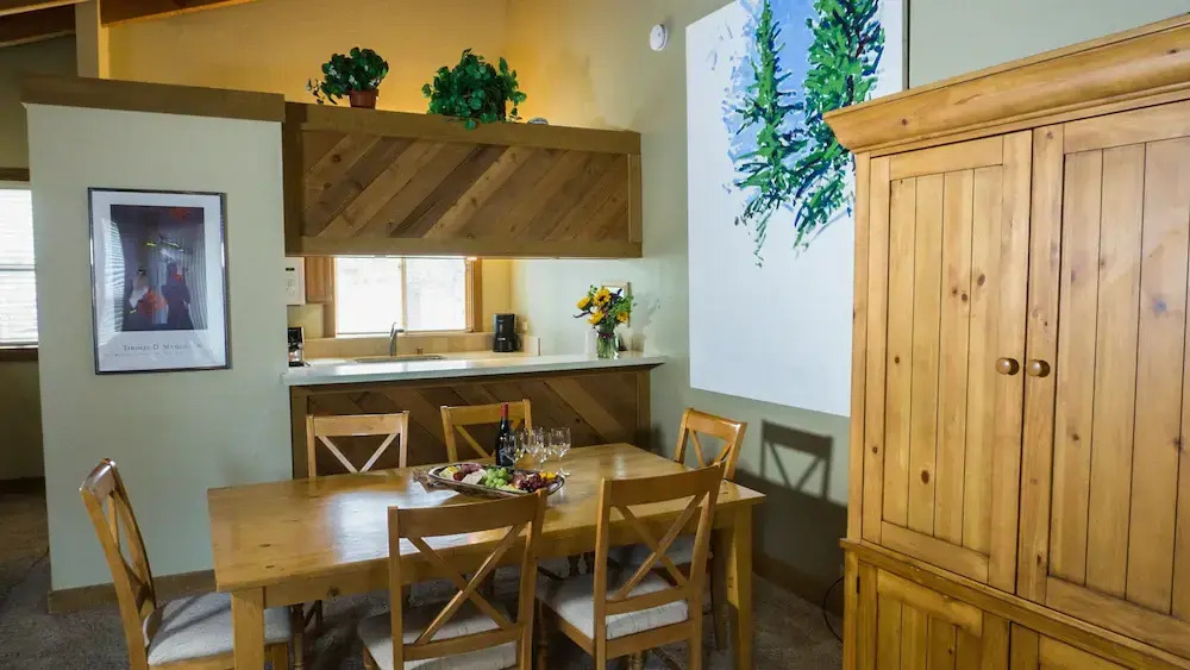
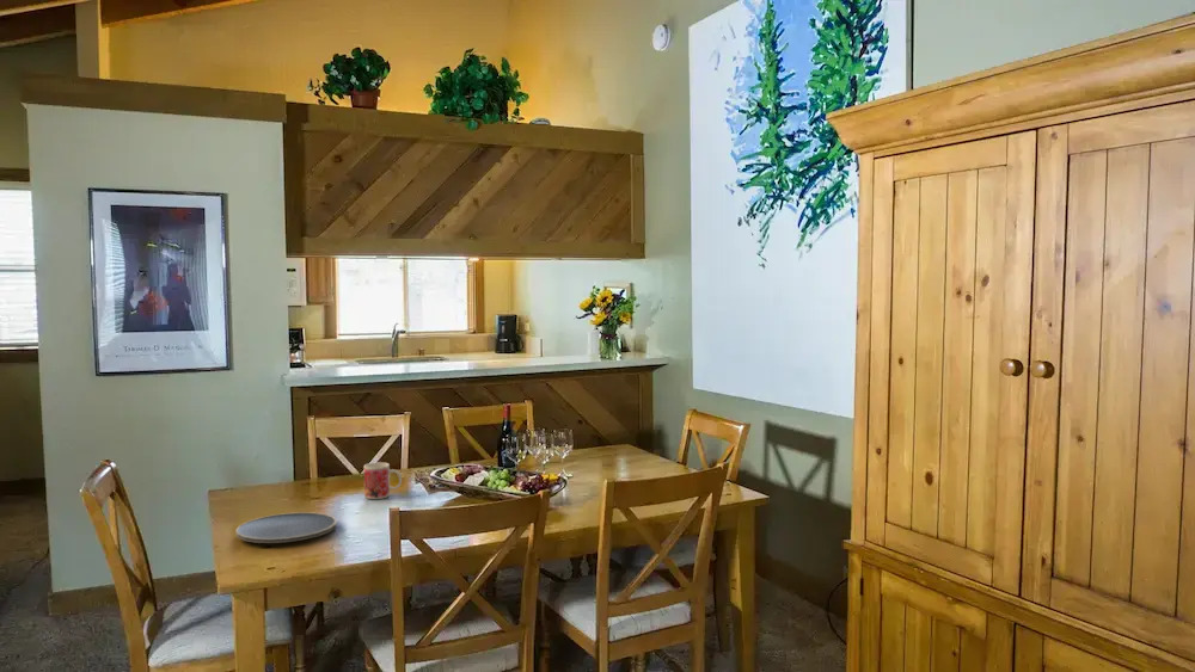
+ plate (287, 528)
+ mug (382, 480)
